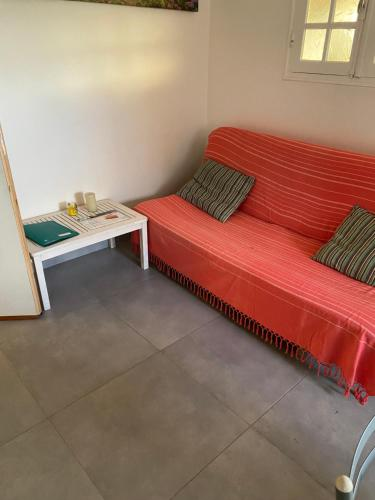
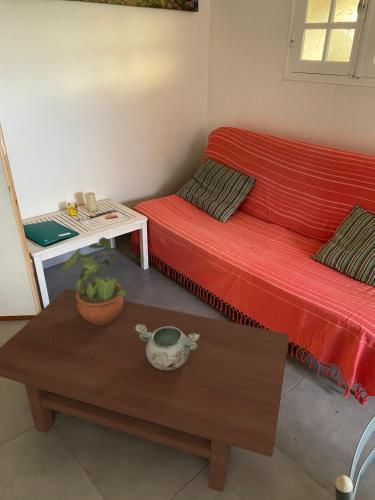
+ decorative bowl (166, 344)
+ coffee table (145, 380)
+ potted plant (99, 279)
